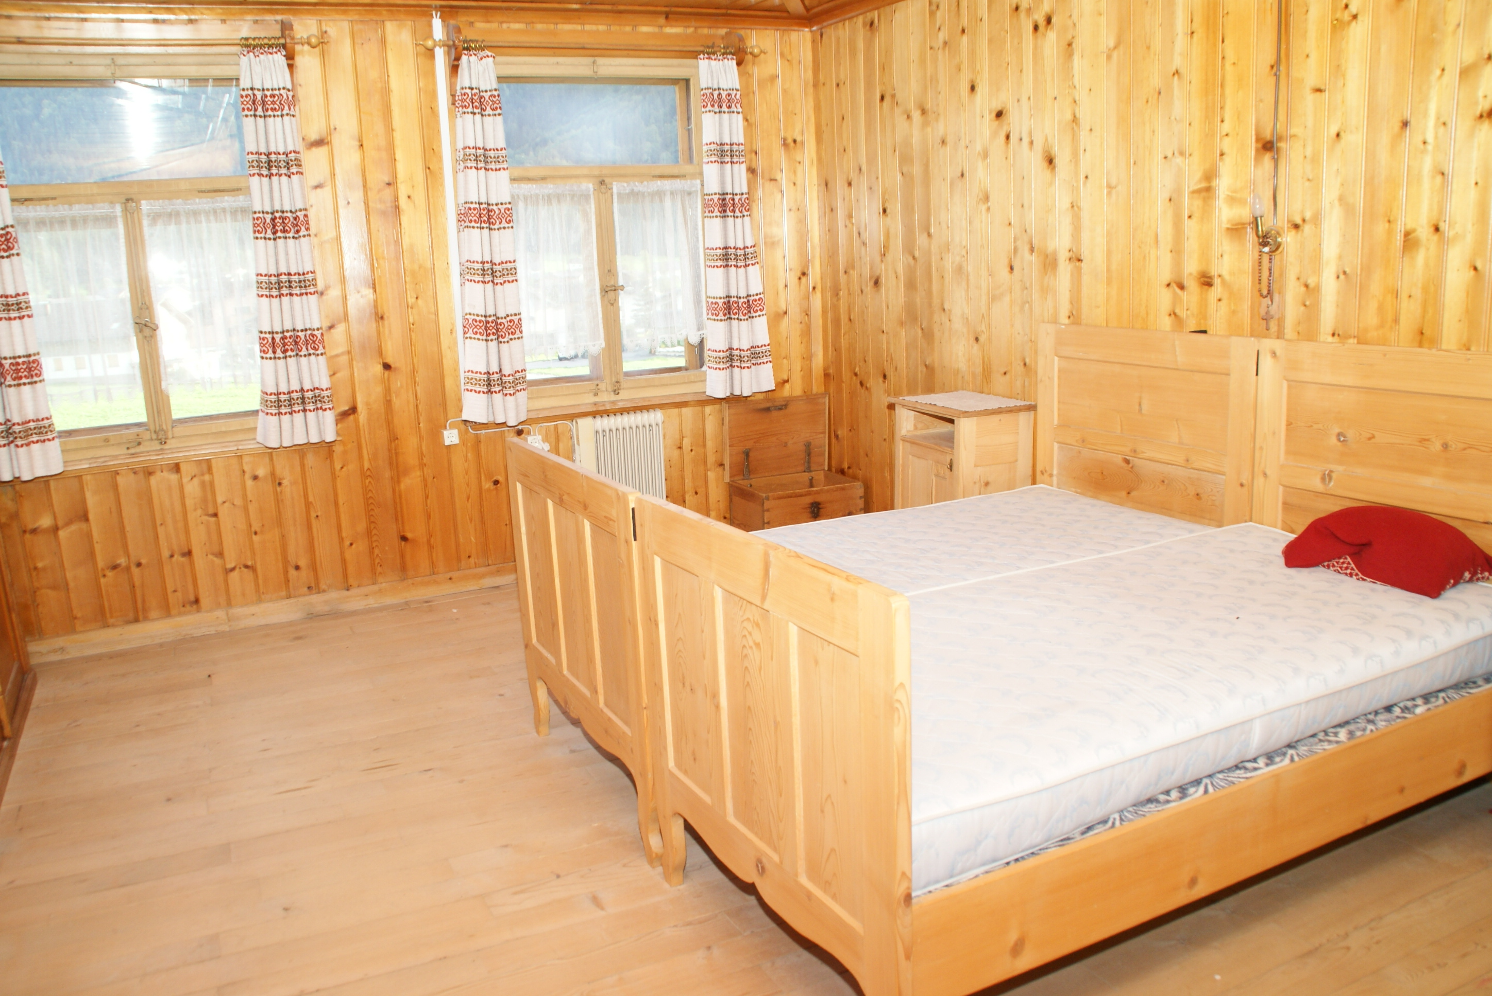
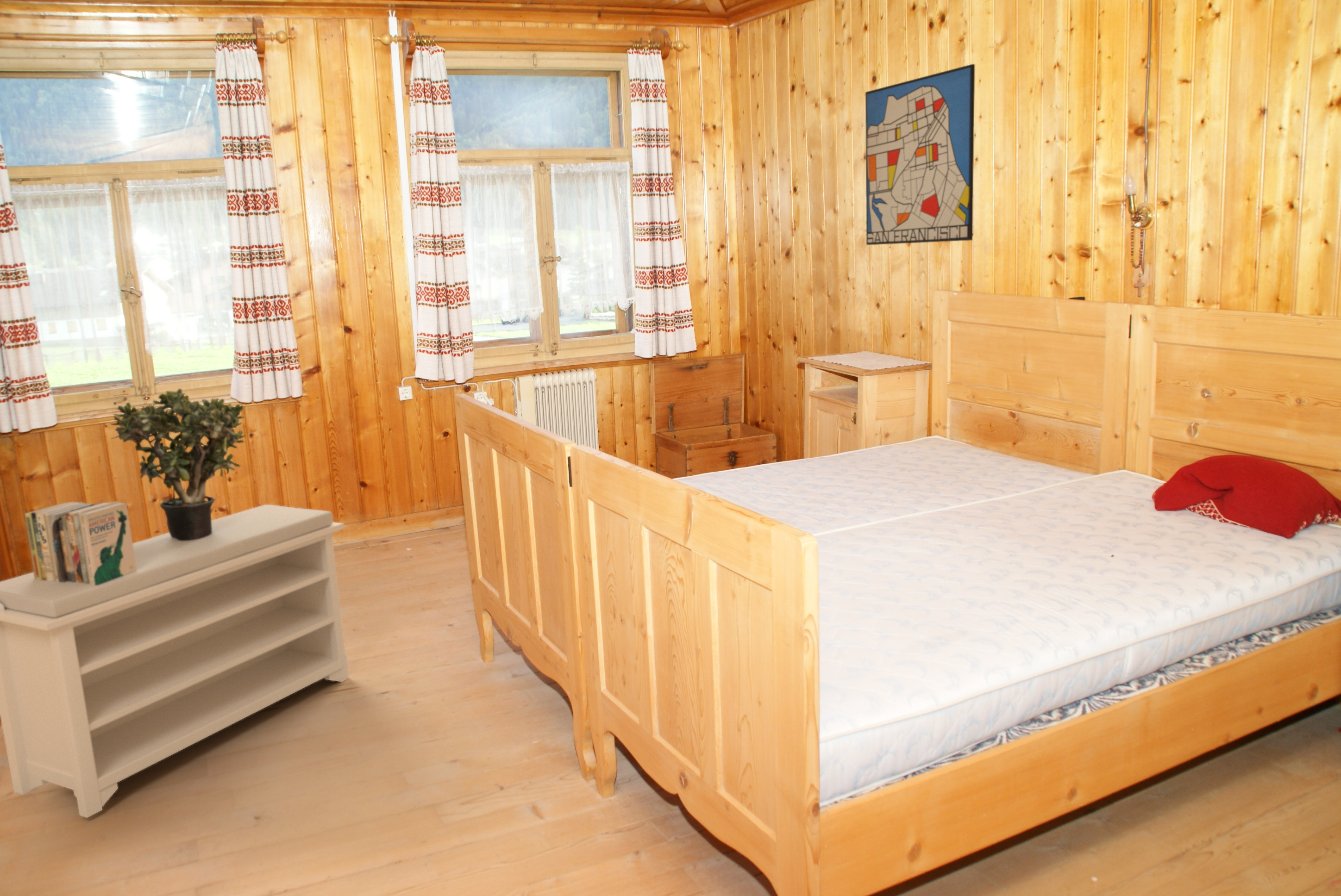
+ potted plant (190, 462)
+ wall art (916, 162)
+ bench (188, 638)
+ books (79, 540)
